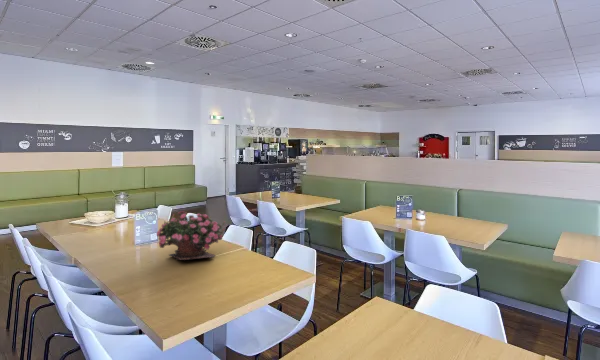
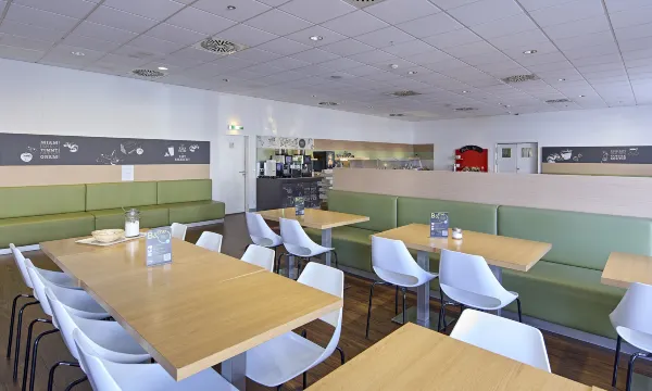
- potted flower (191, 234)
